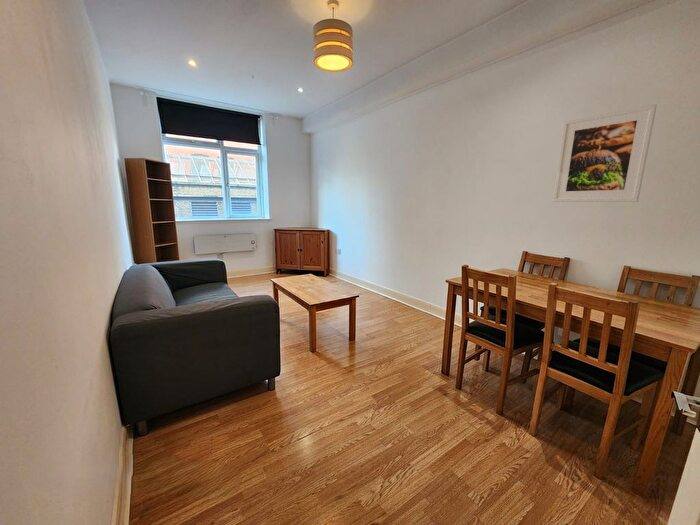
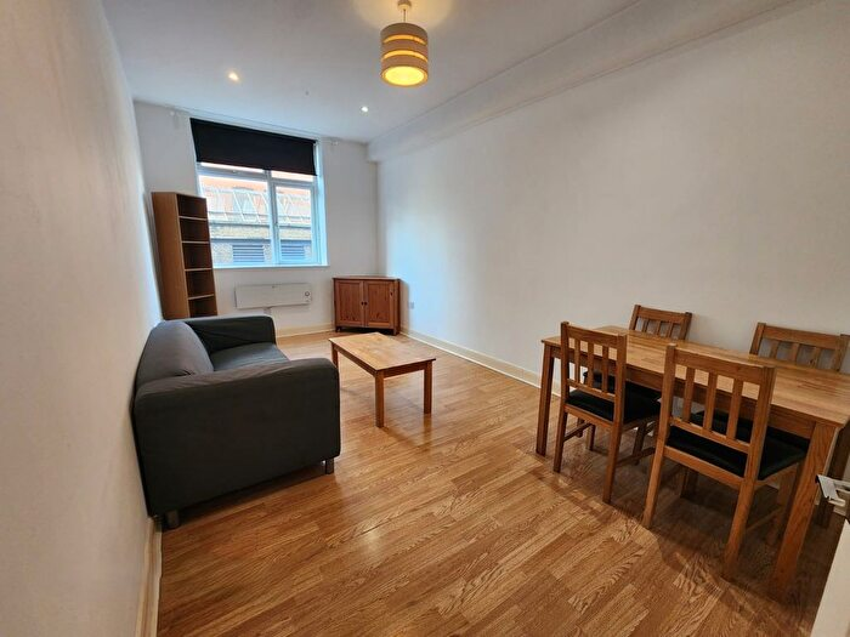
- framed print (598, 158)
